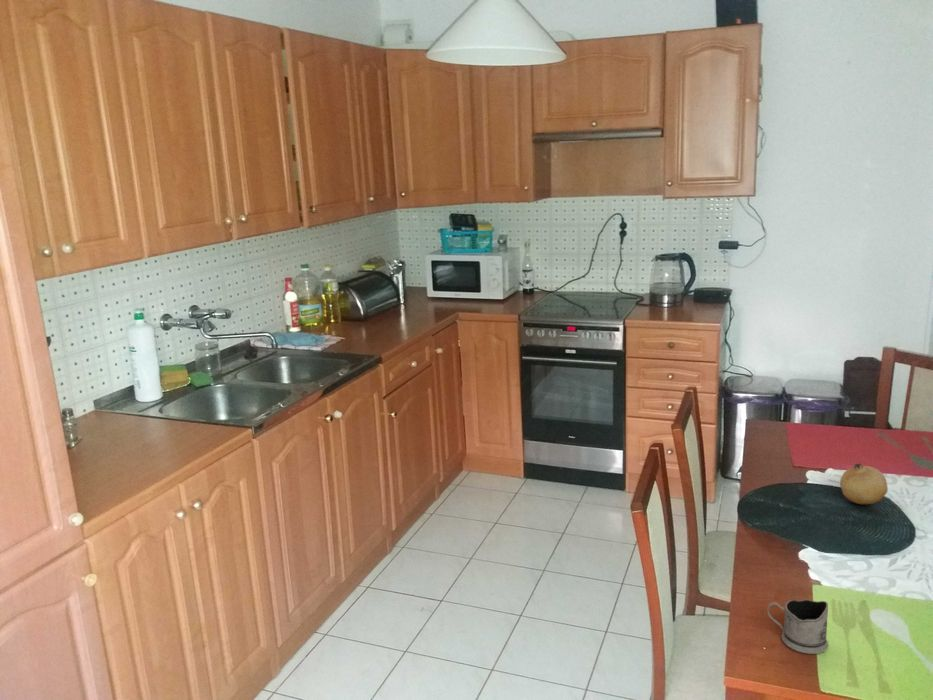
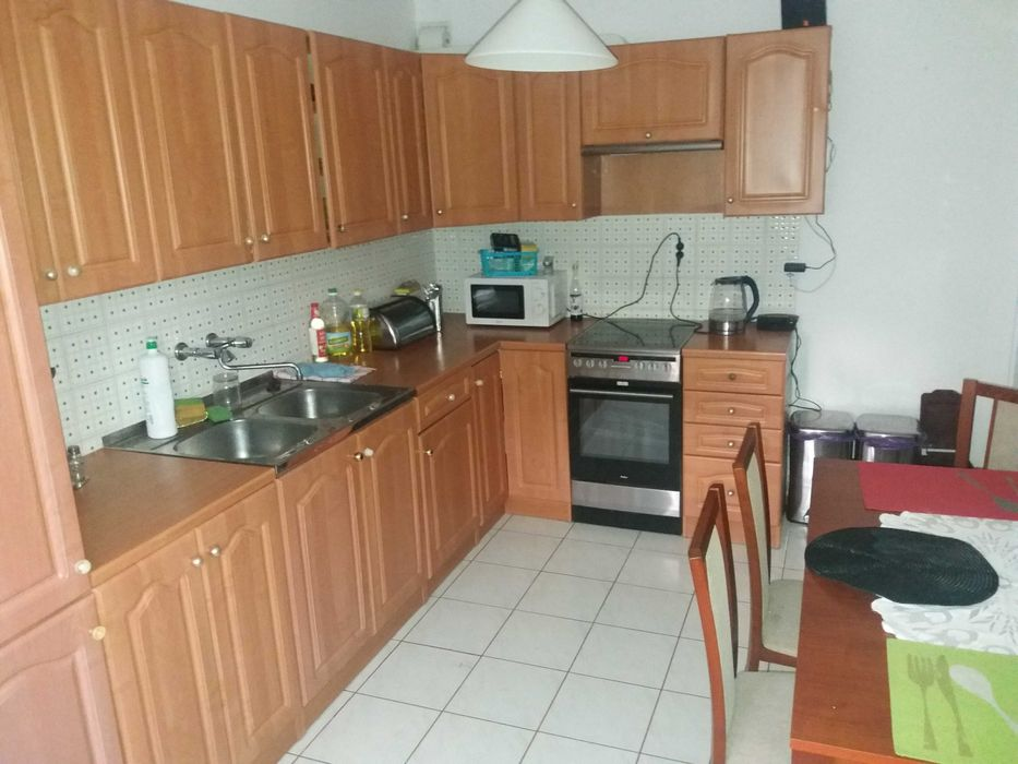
- fruit (863, 482)
- tea glass holder (797, 619)
